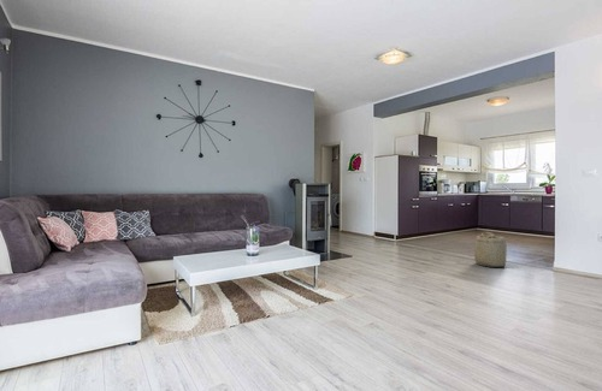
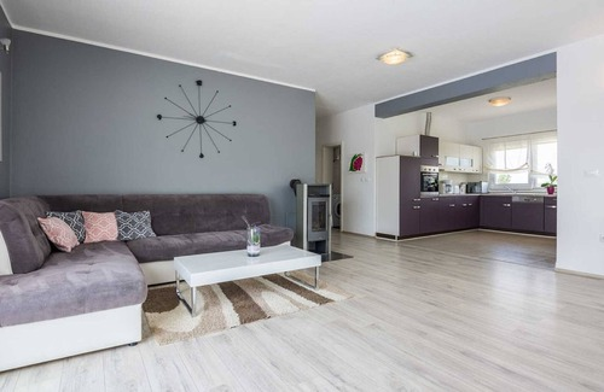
- basket (490, 248)
